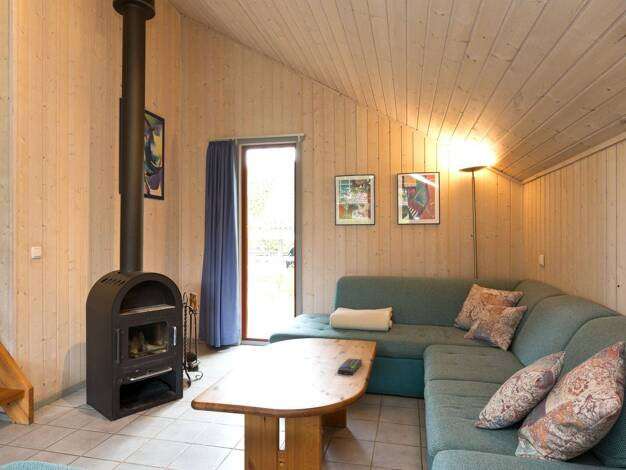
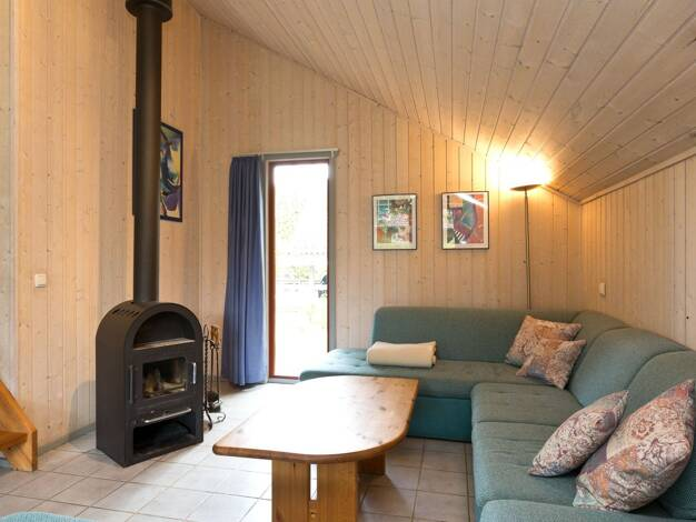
- remote control (350, 365)
